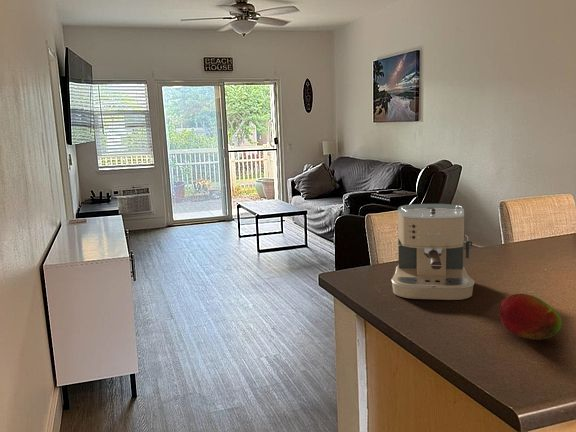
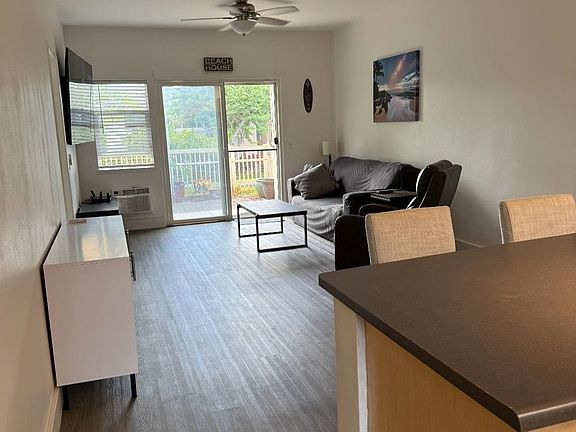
- fruit (529, 316)
- coffee maker (431, 248)
